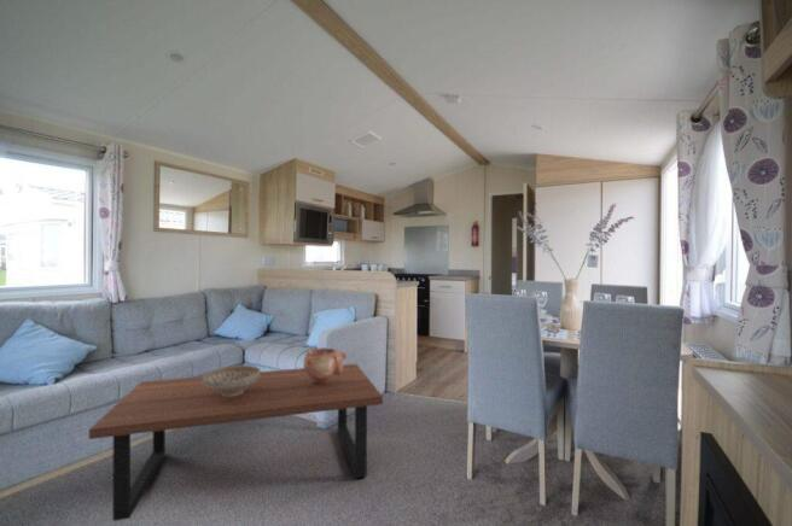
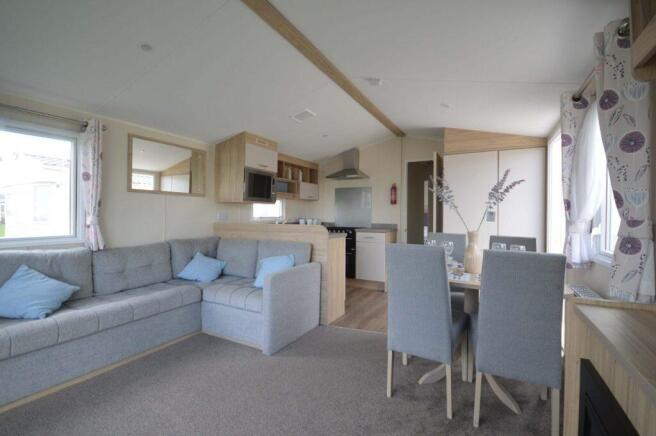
- coffee table (255, 419)
- decorative bowl (232, 382)
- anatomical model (321, 367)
